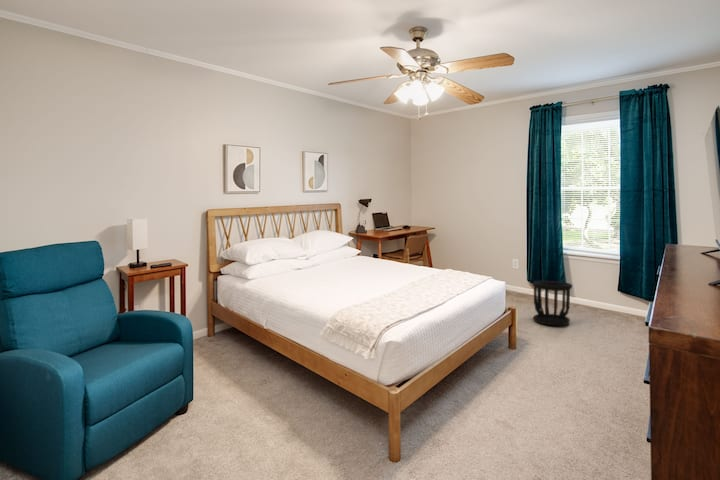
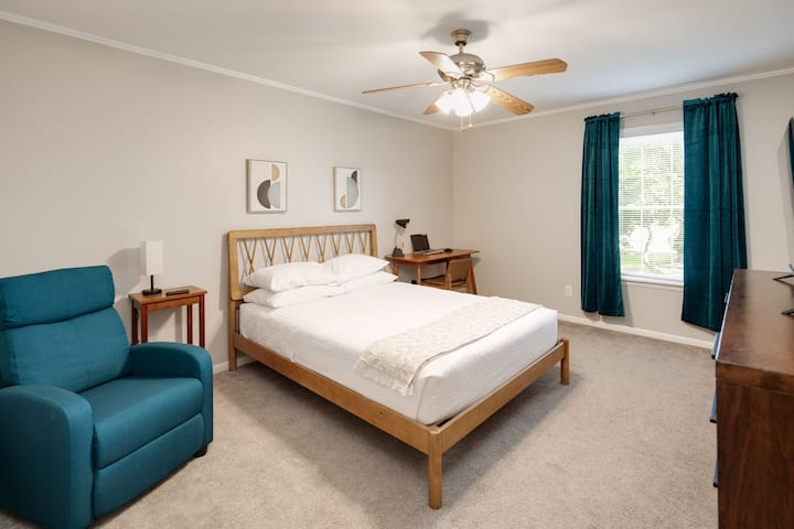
- wastebasket (554, 302)
